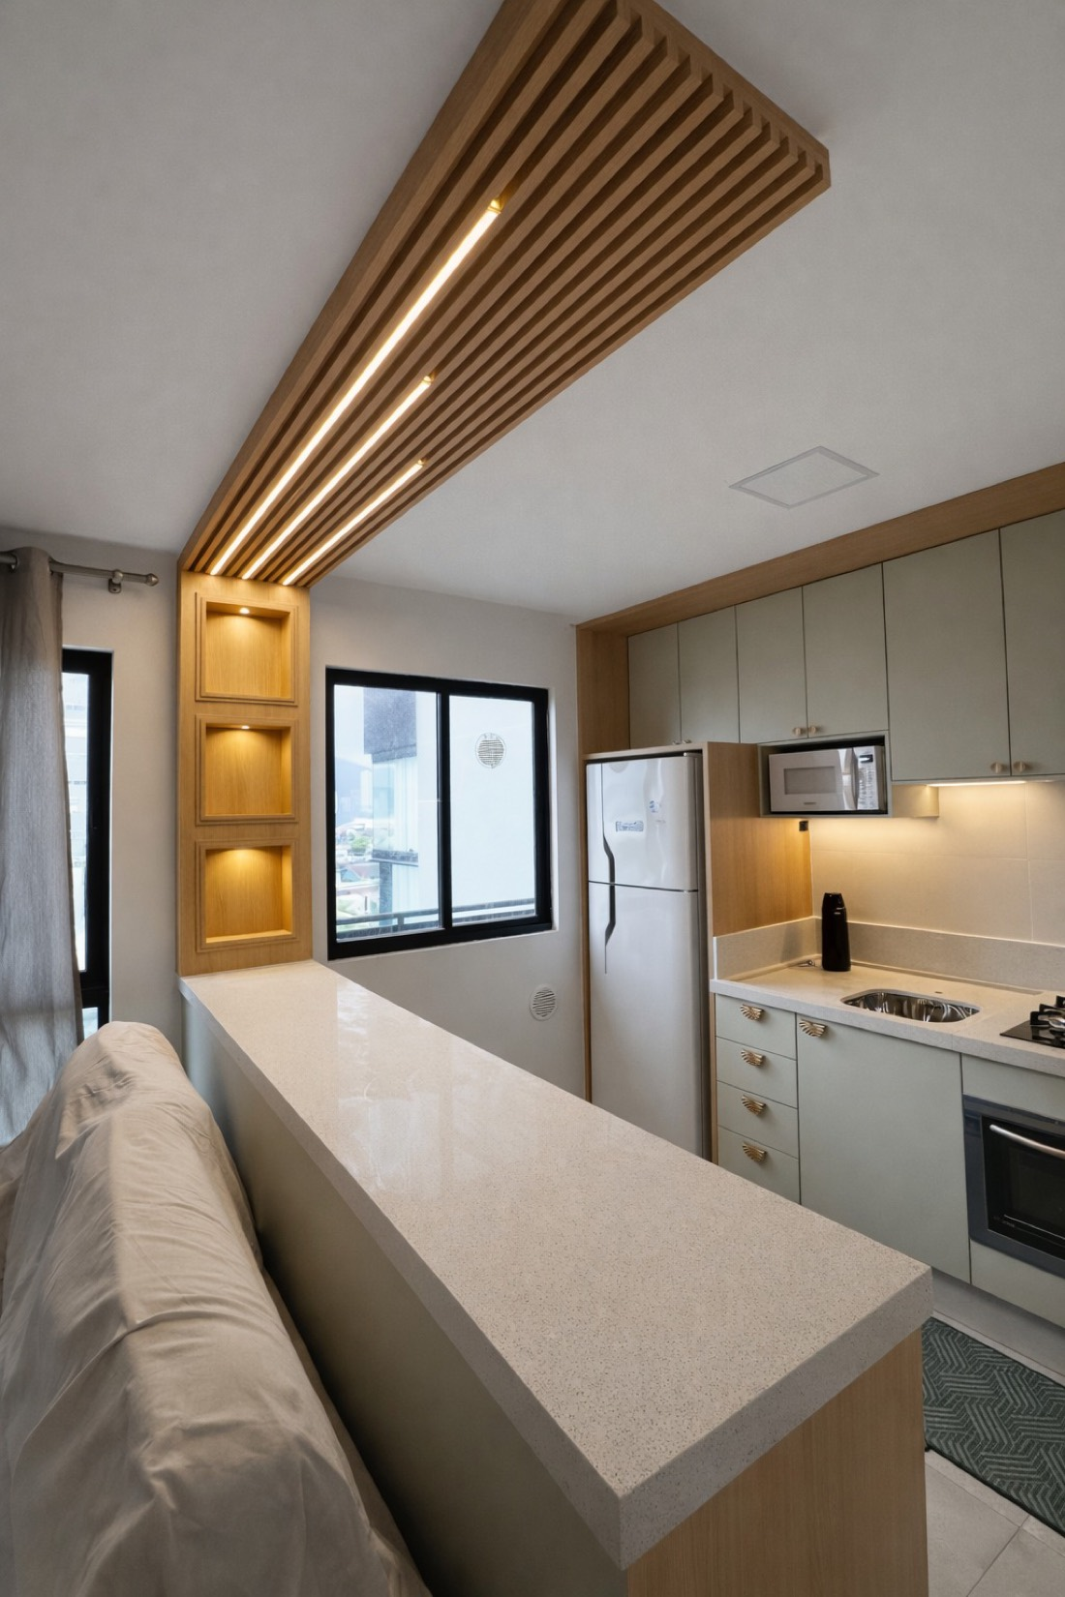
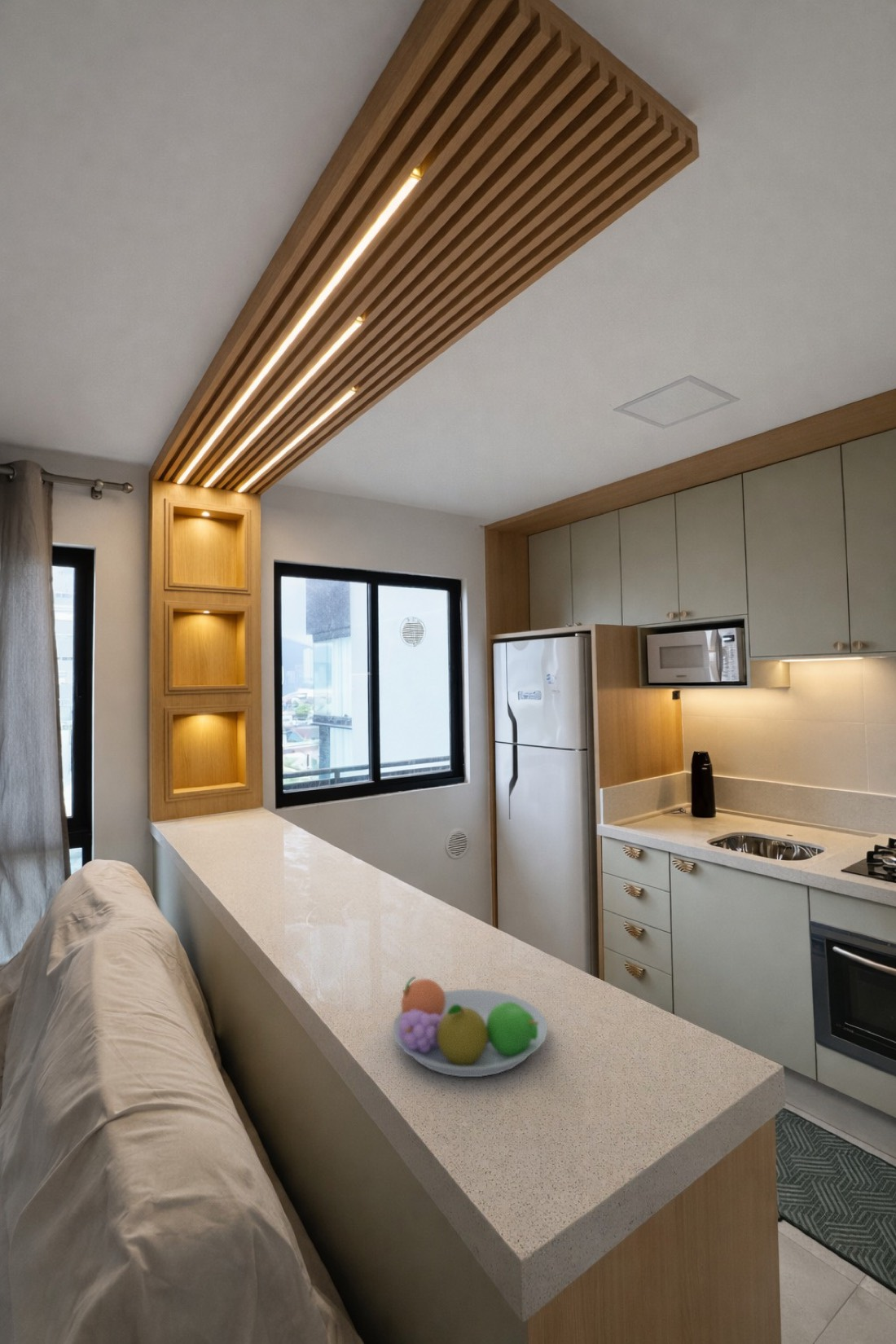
+ fruit bowl (472, 1012)
